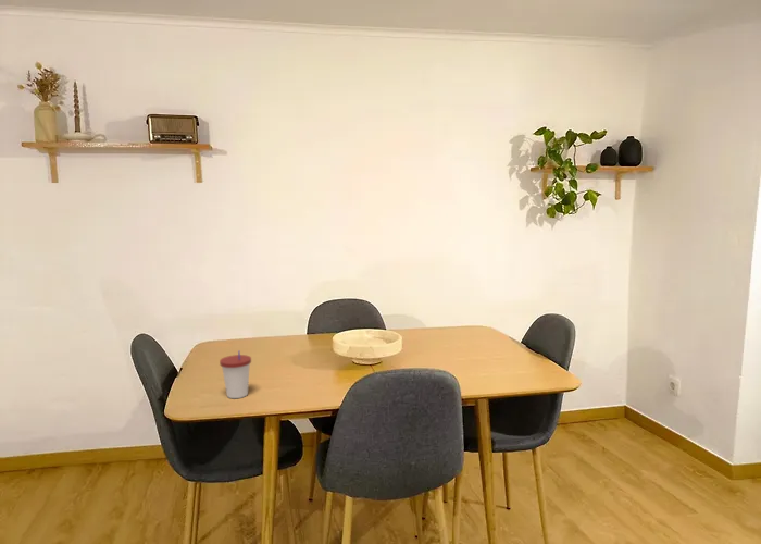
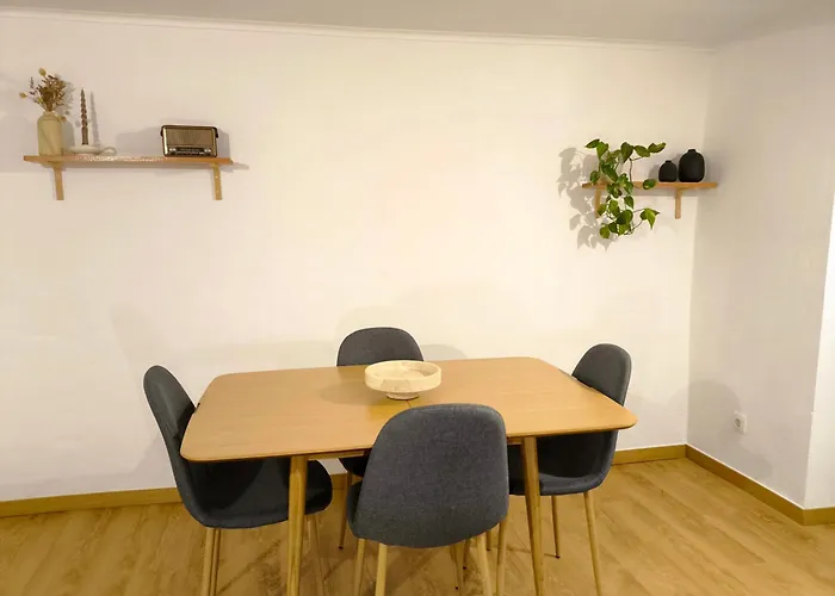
- cup (236, 372)
